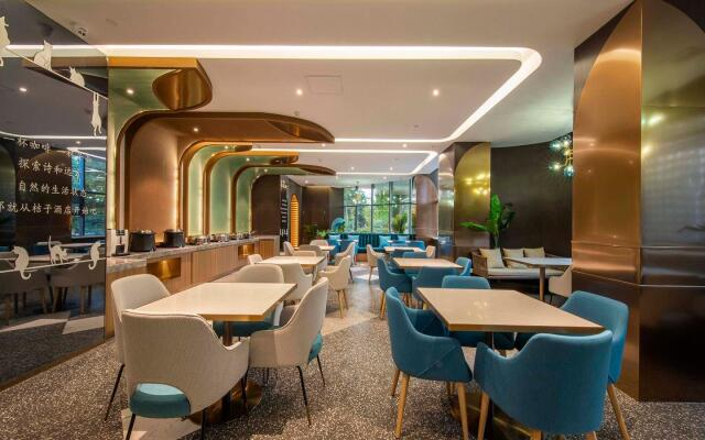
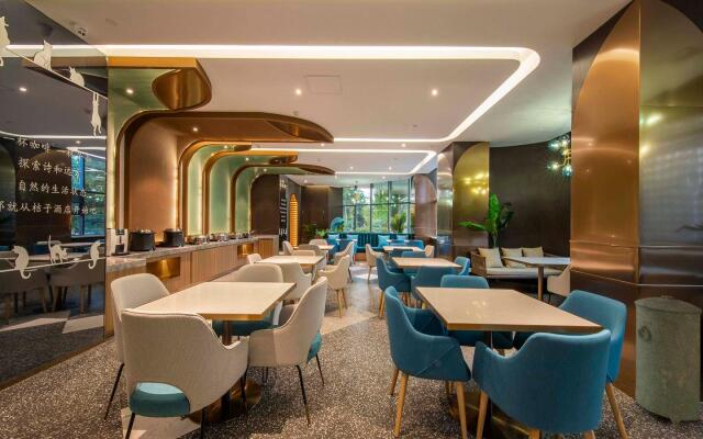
+ trash can (667, 354)
